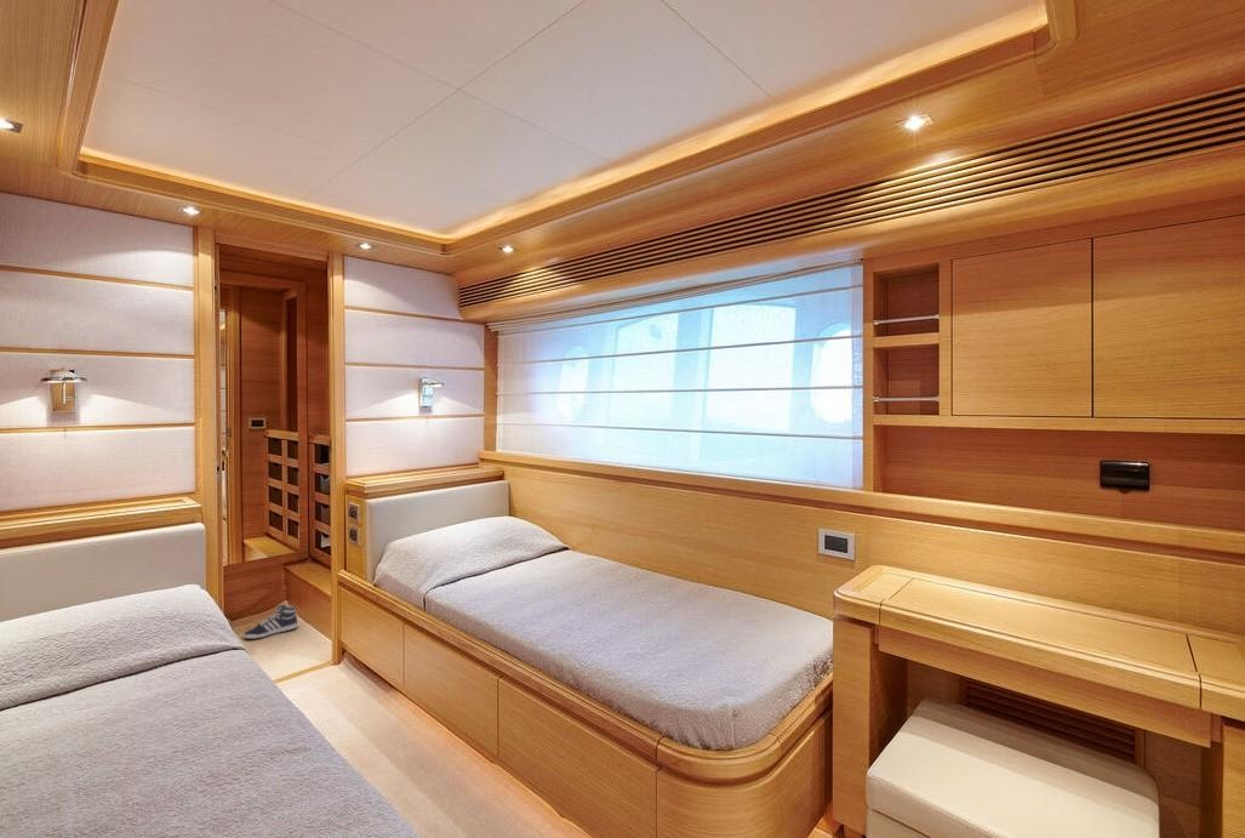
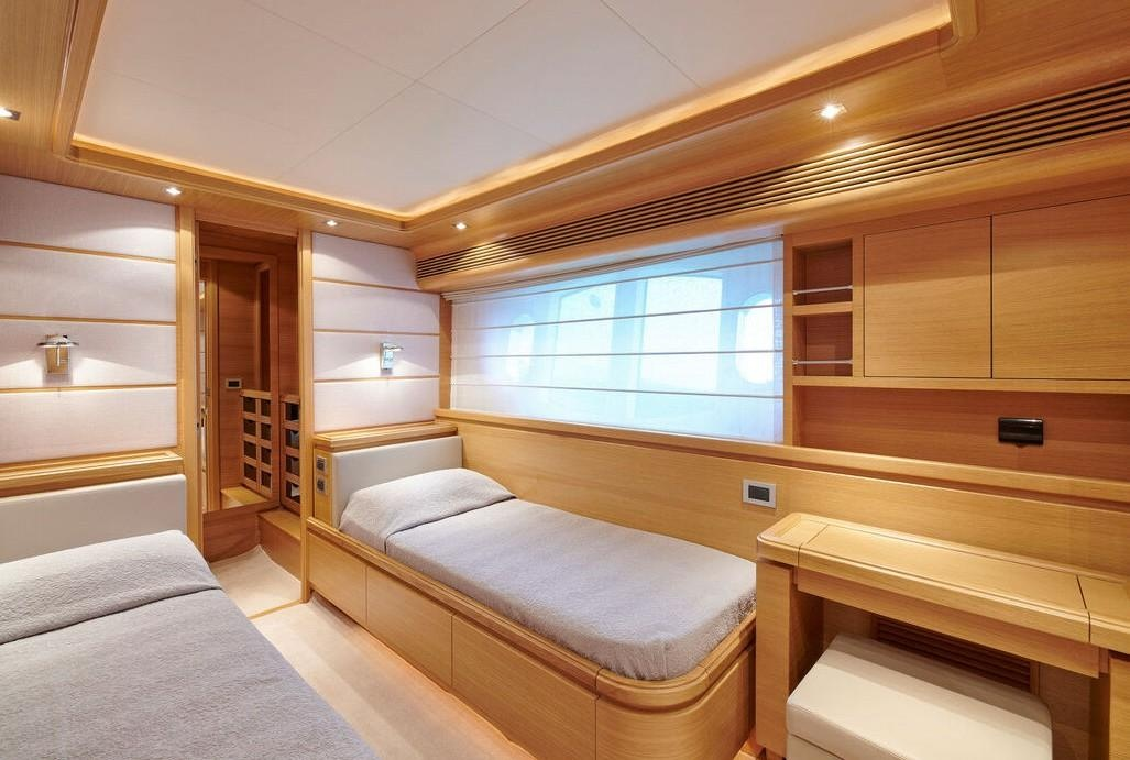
- sneaker (270, 620)
